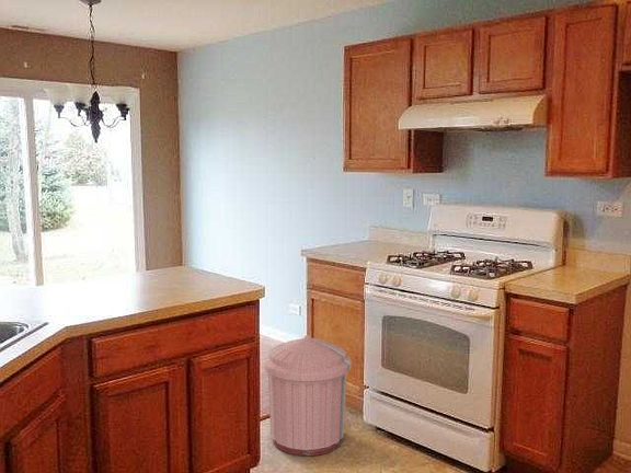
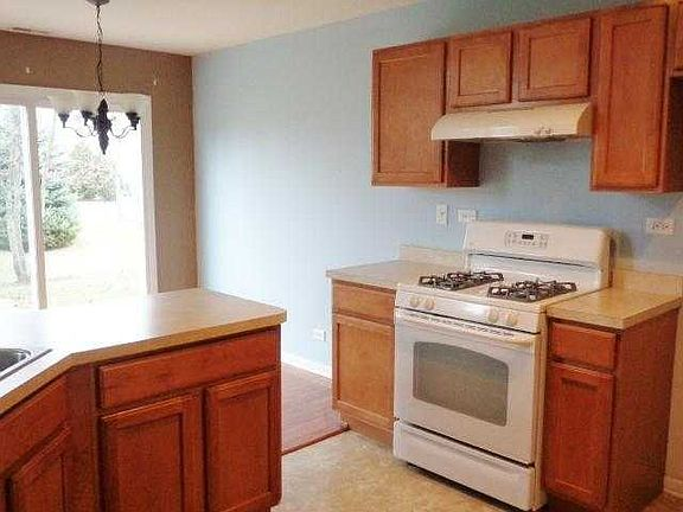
- trash can (307, 388)
